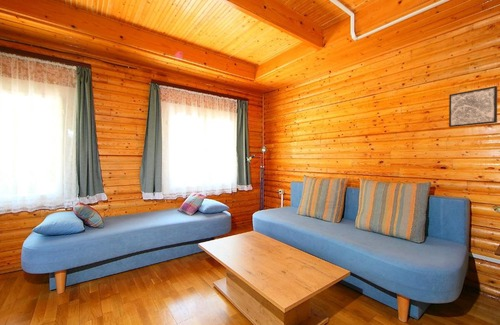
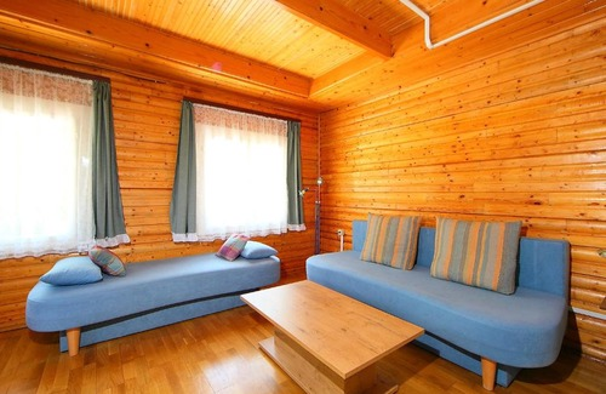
- wall art (471, 107)
